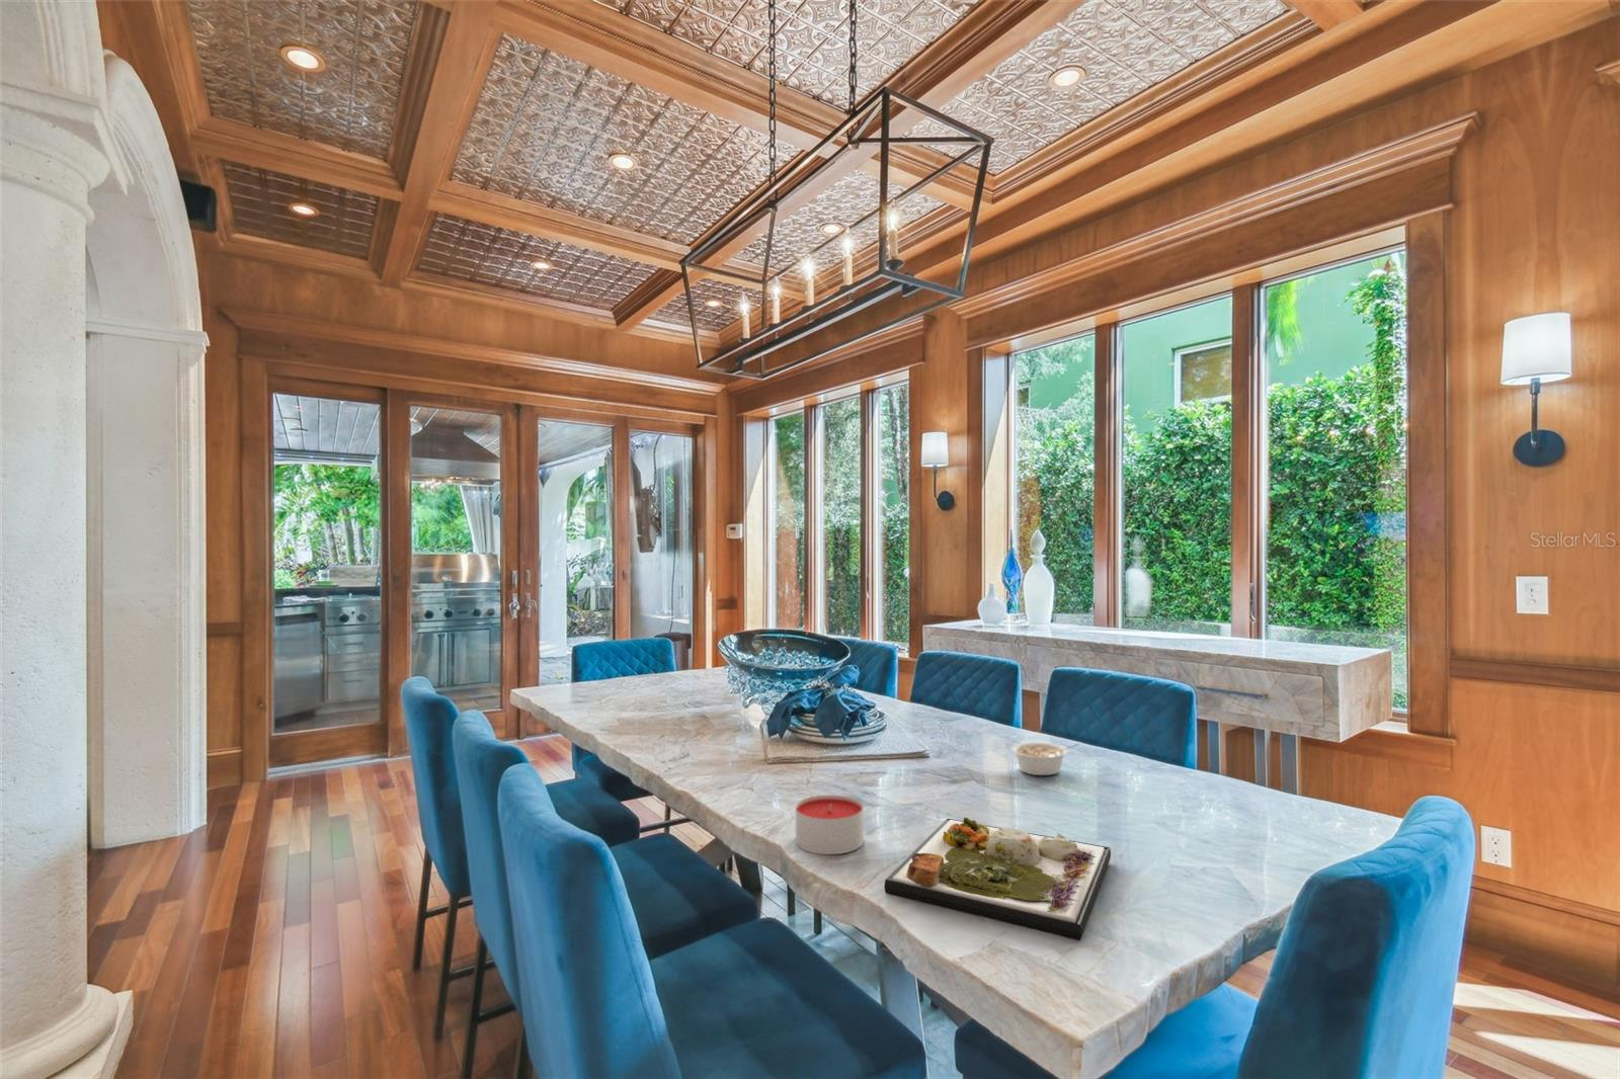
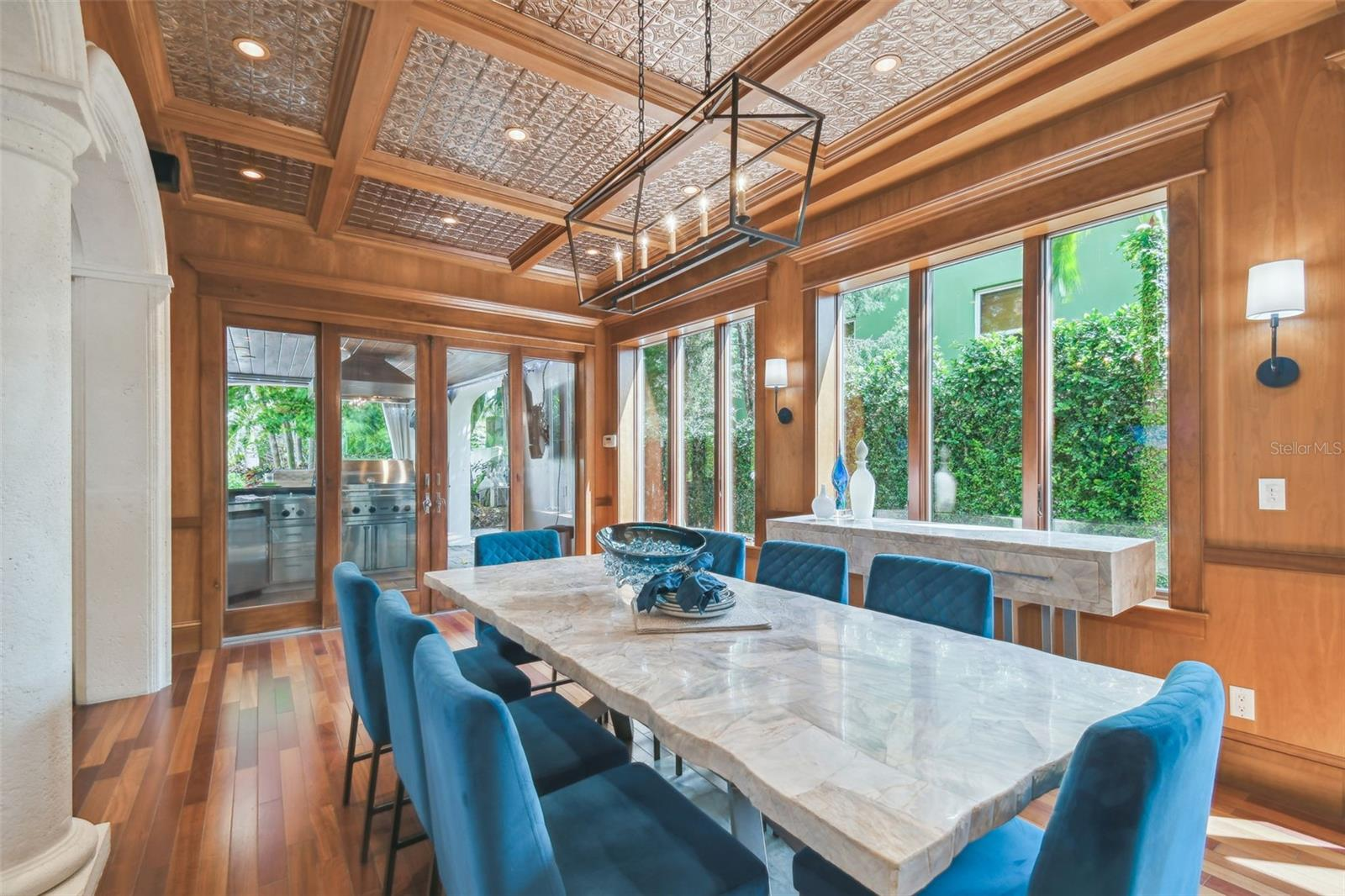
- candle (829, 822)
- legume (1041, 756)
- dinner plate (1002, 860)
